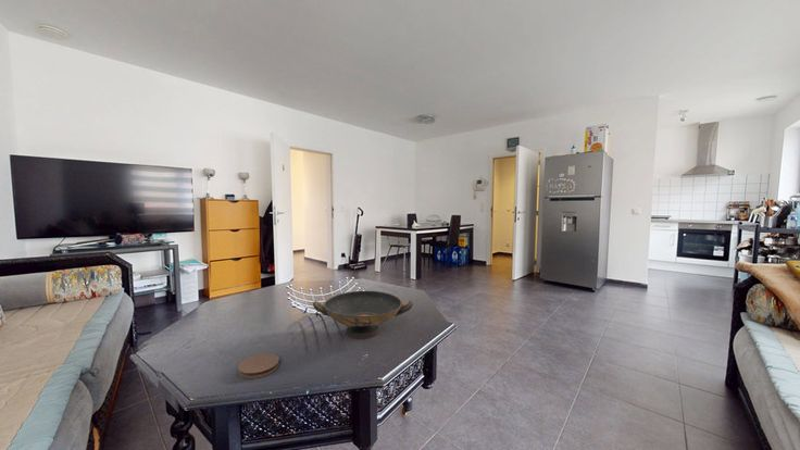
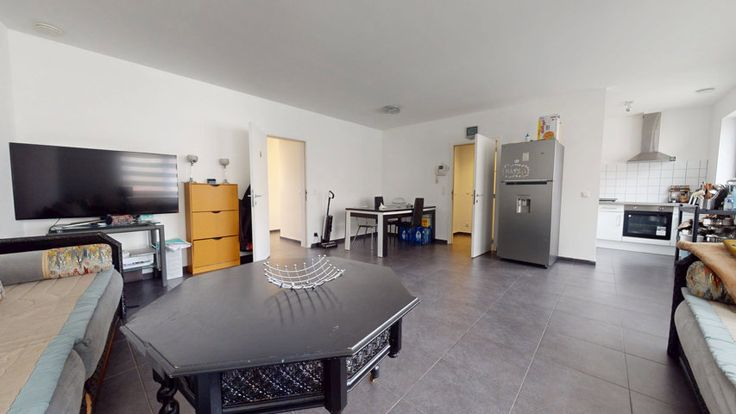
- decorative bowl (363, 315)
- coaster (259, 365)
